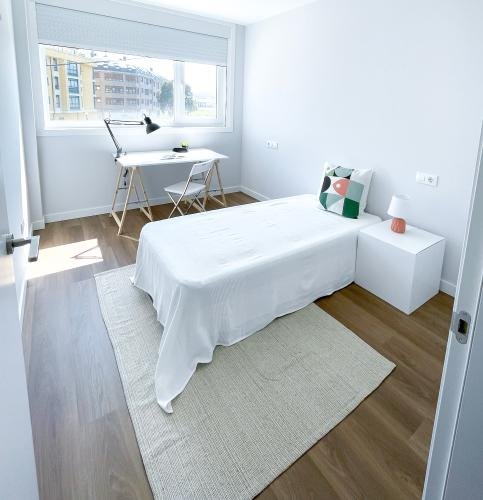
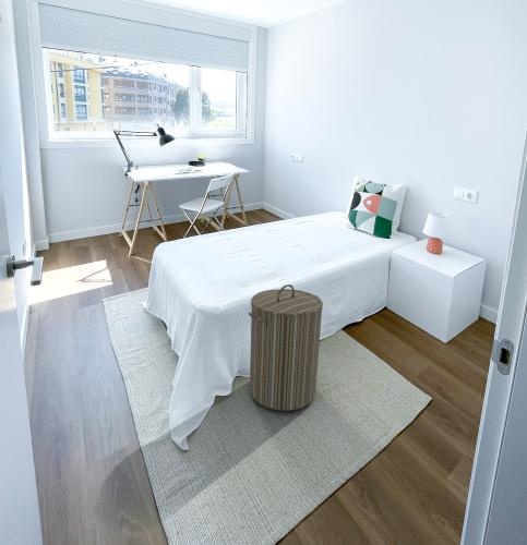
+ laundry hamper (285, 339)
